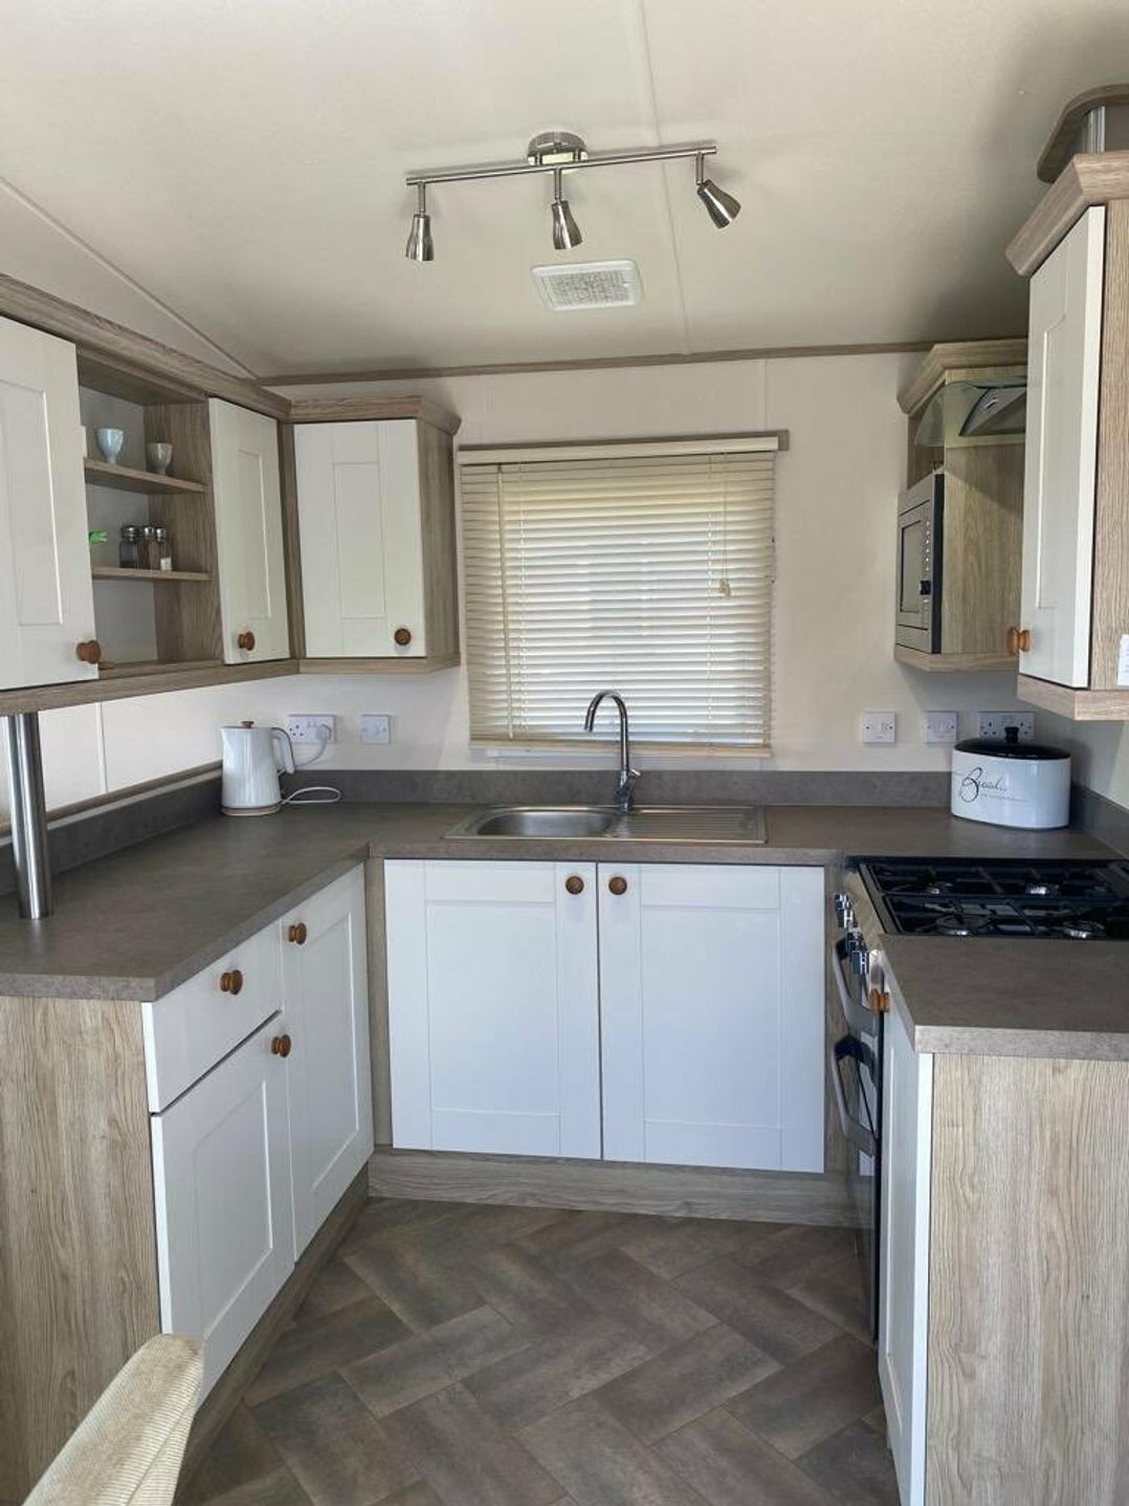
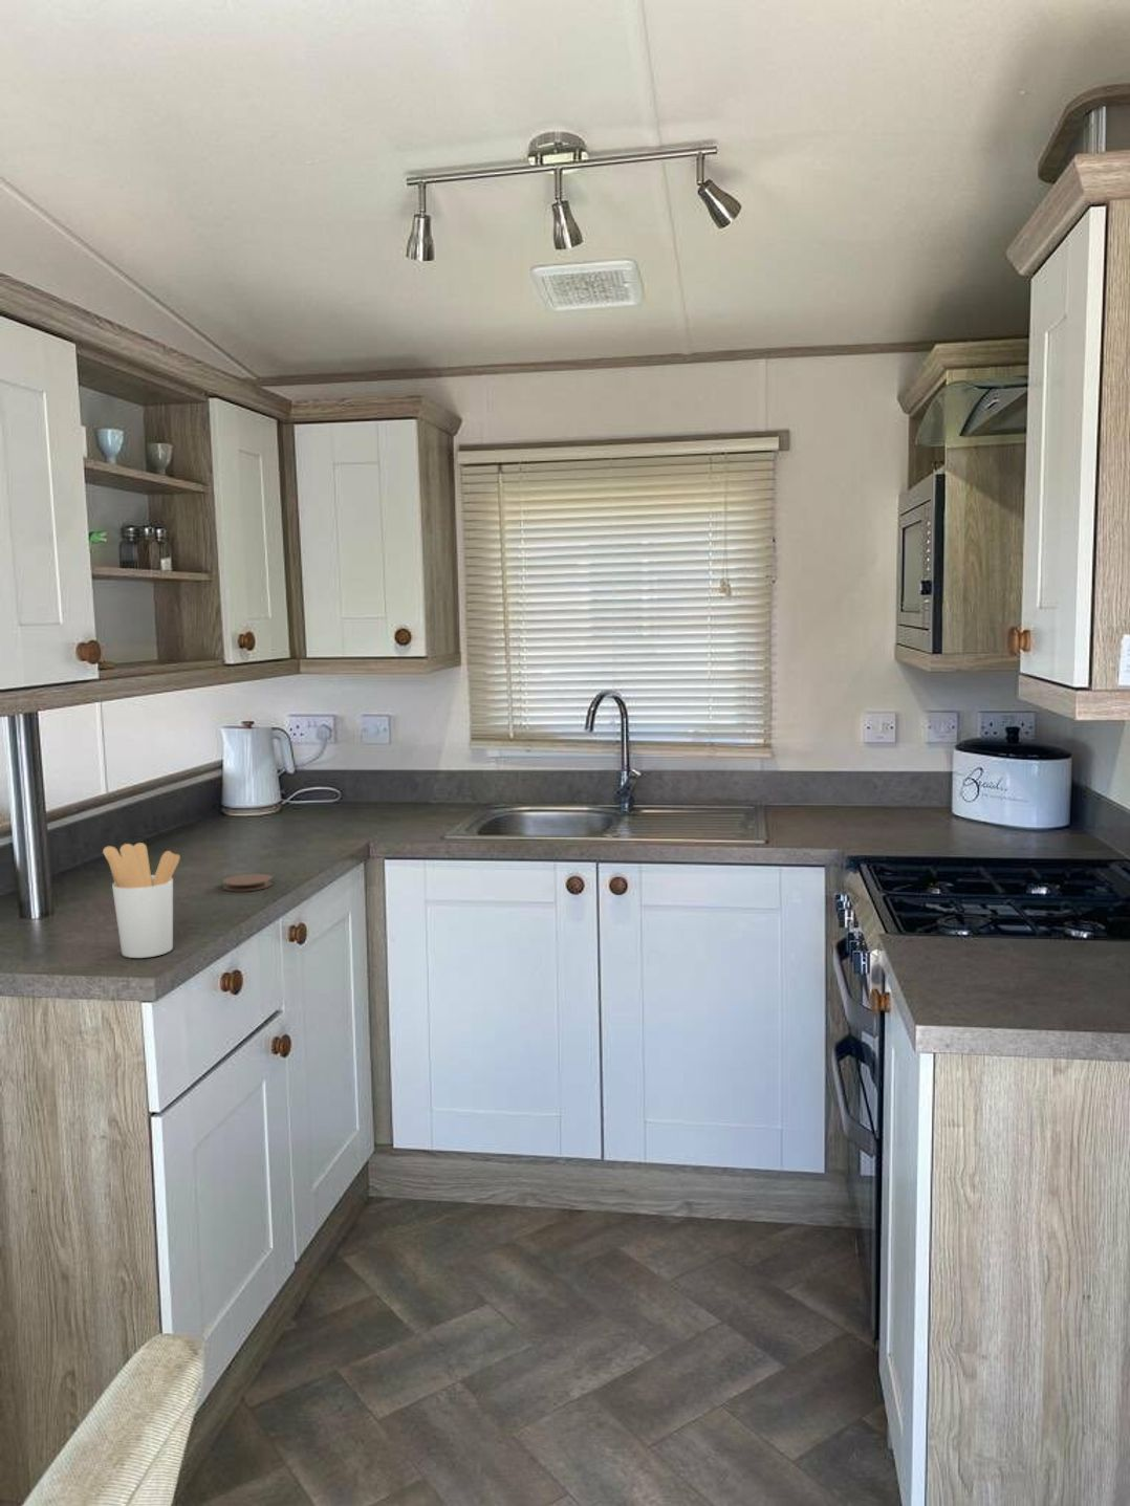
+ utensil holder (139, 896)
+ coaster (247, 882)
